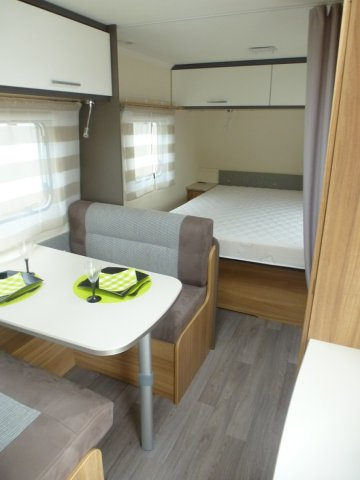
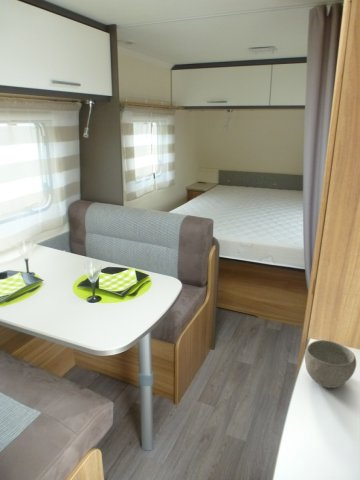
+ bowl (328, 365)
